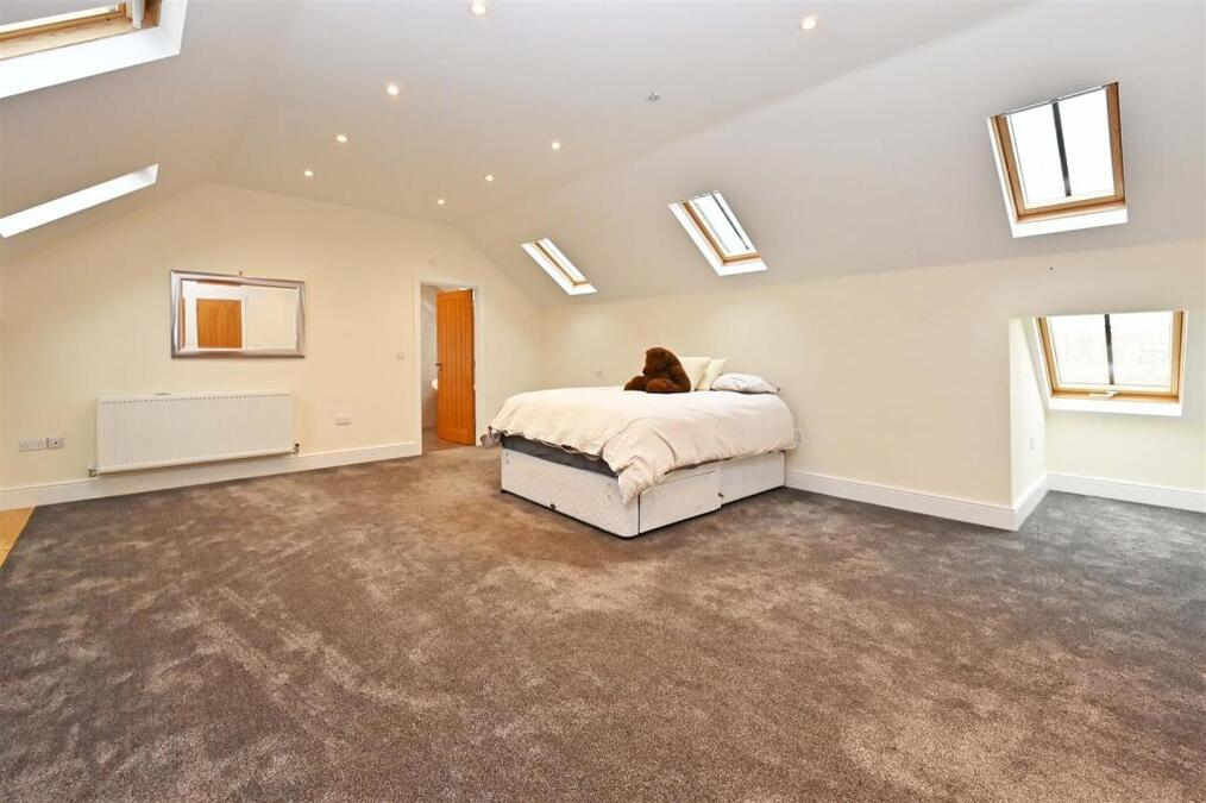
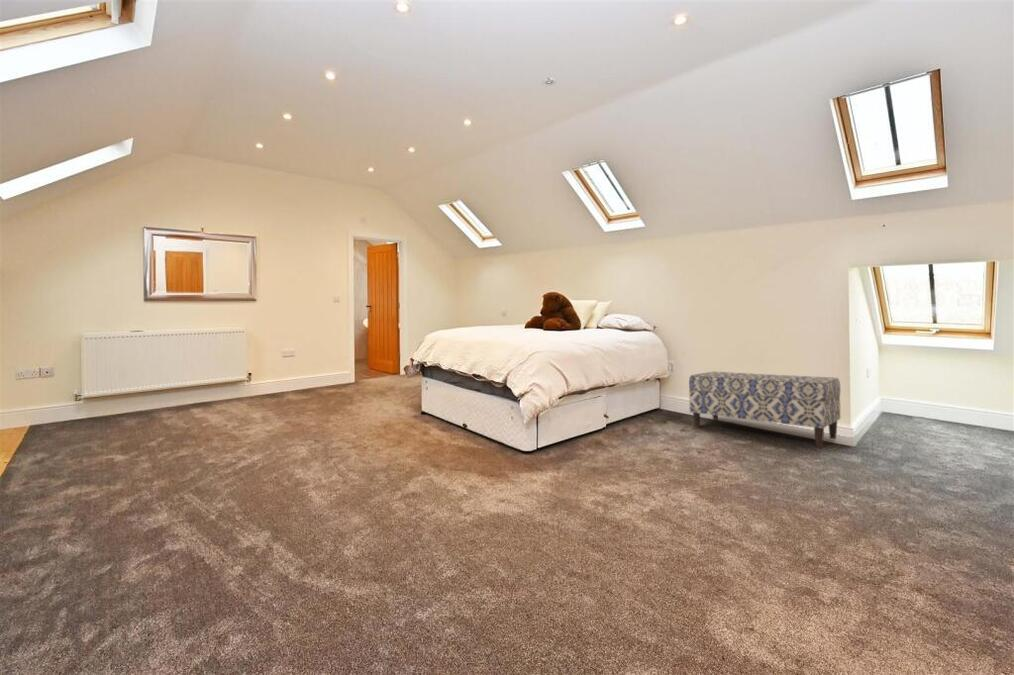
+ bench (760, 404)
